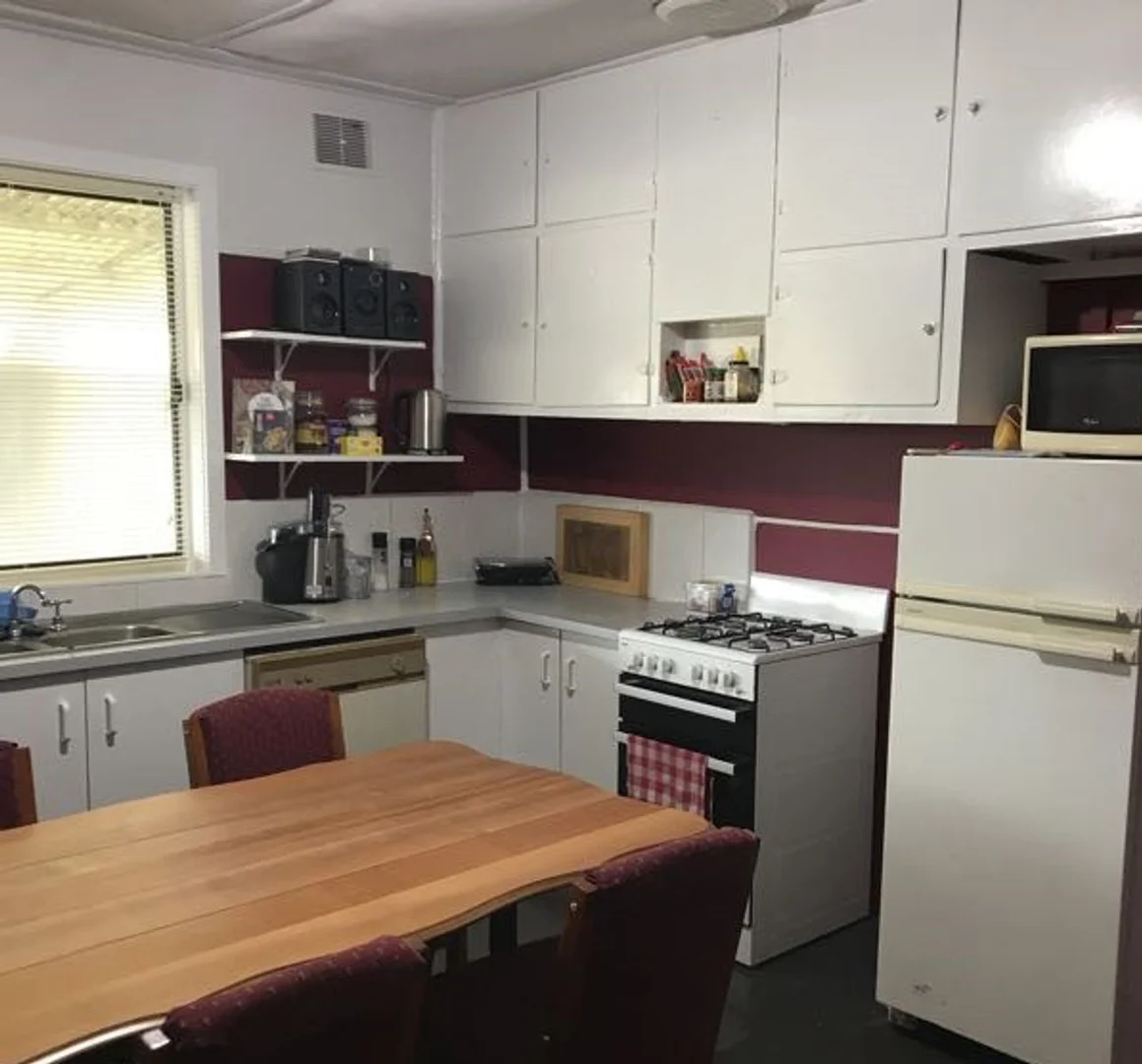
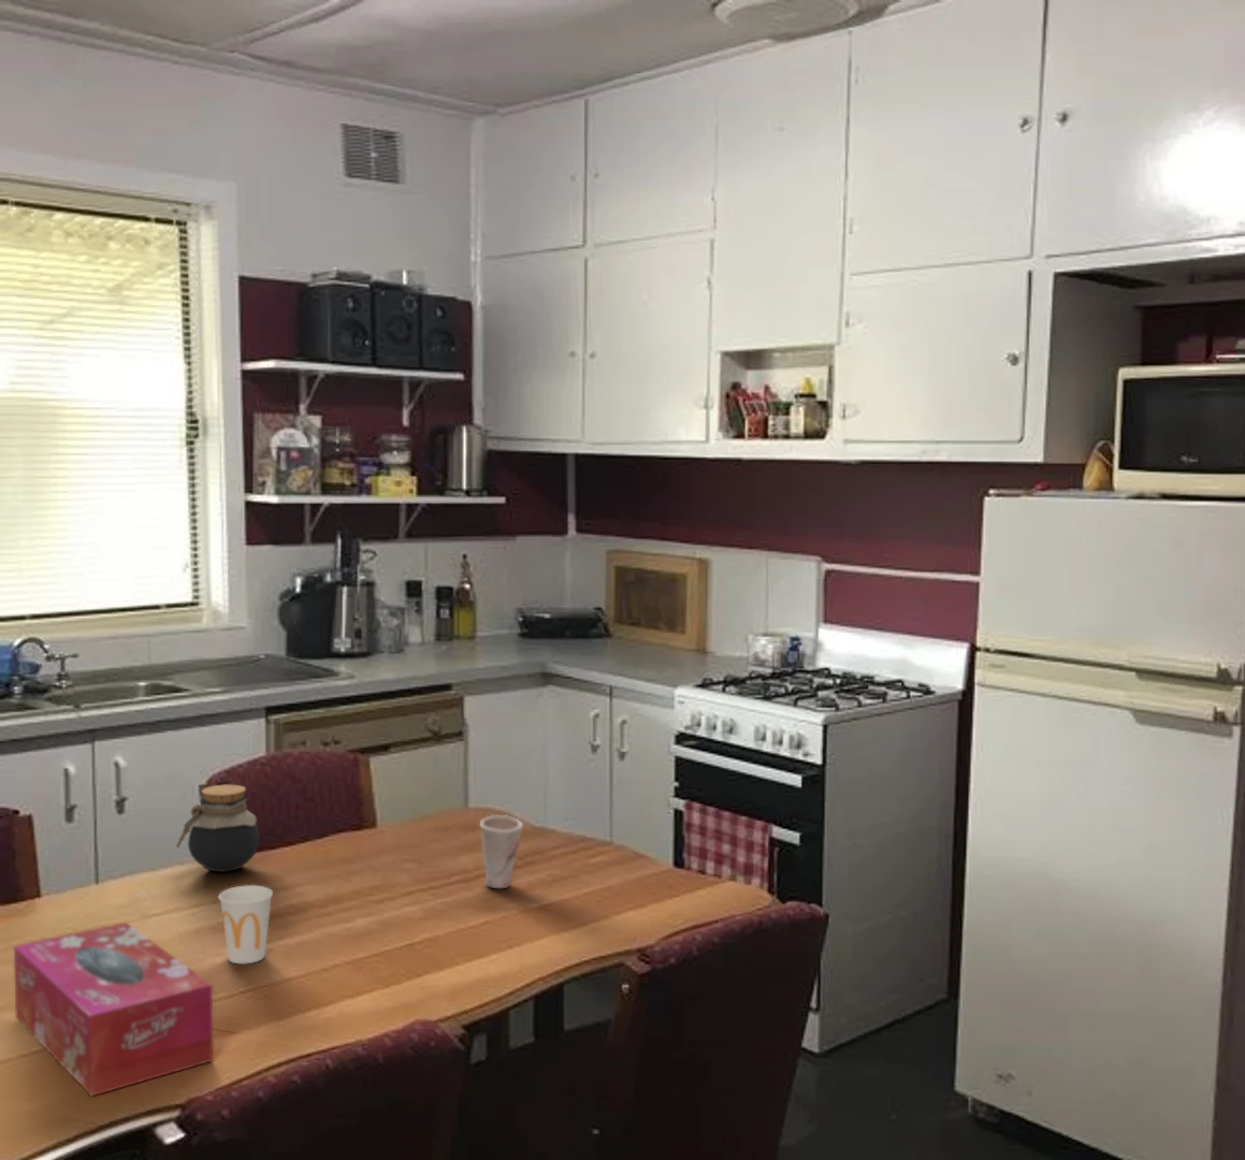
+ cup (246, 925)
+ tissue box (110, 1001)
+ cup (500, 853)
+ jar (220, 830)
